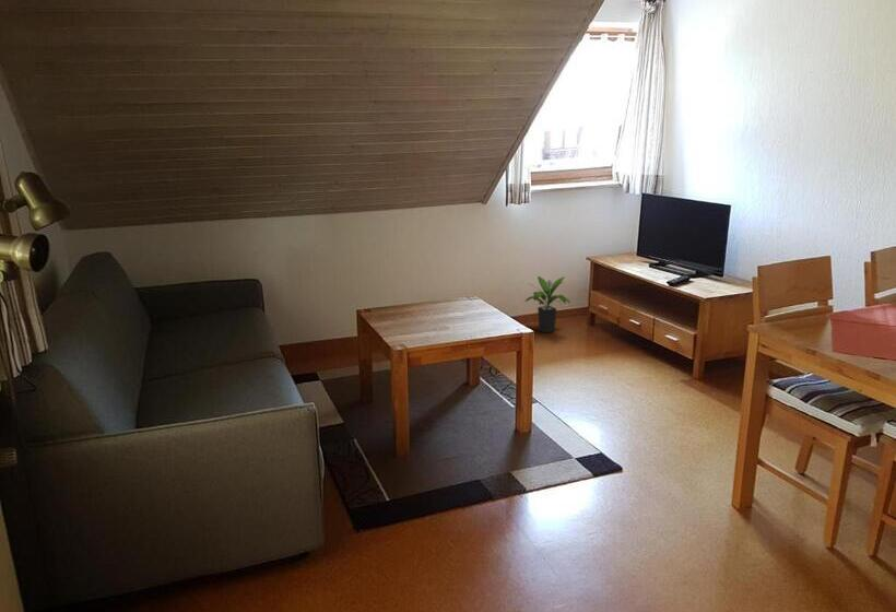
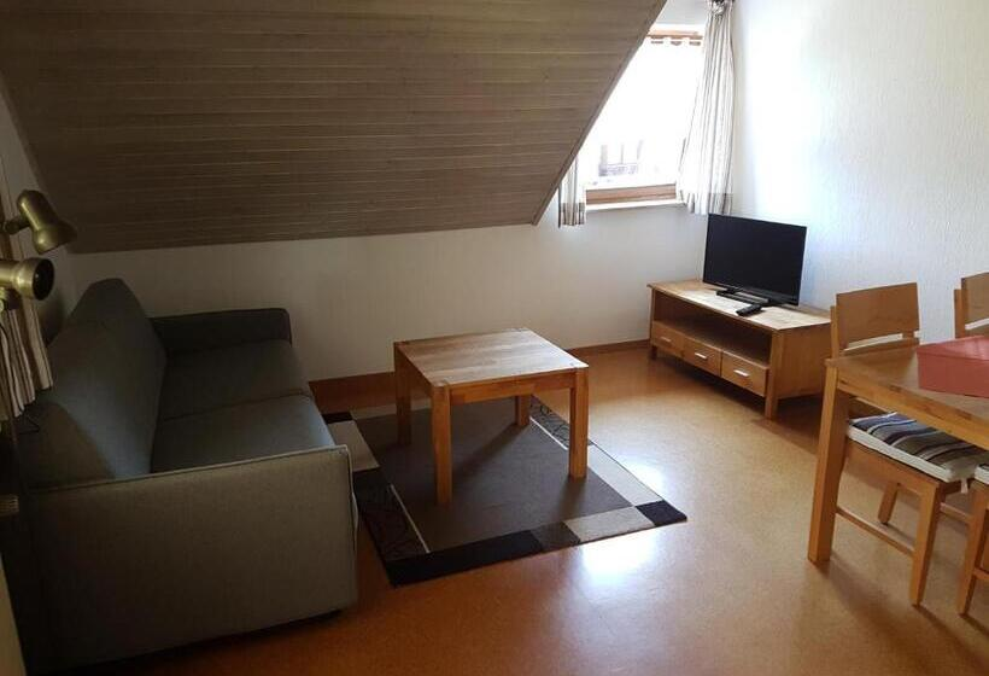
- potted plant (547, 304)
